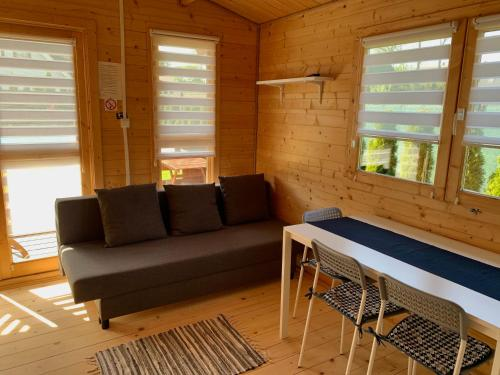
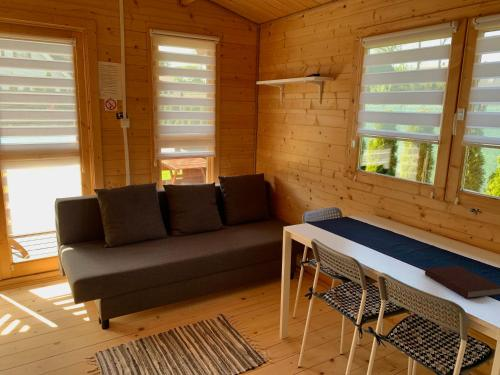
+ notebook (461, 280)
